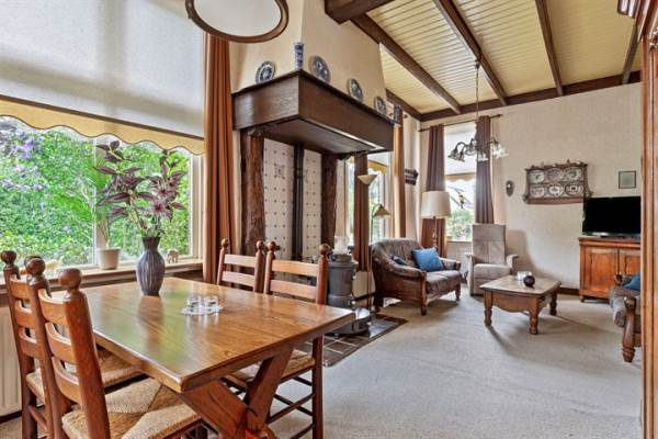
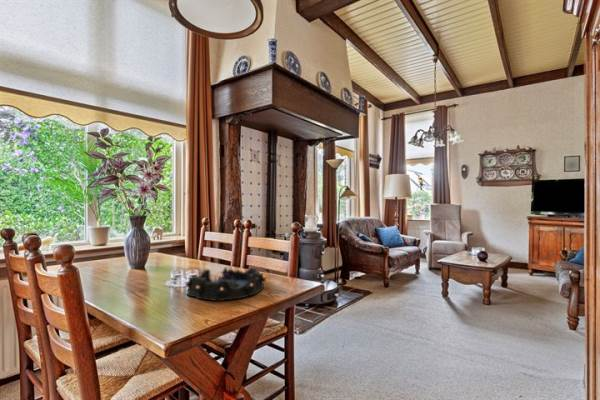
+ decorative bowl (226, 280)
